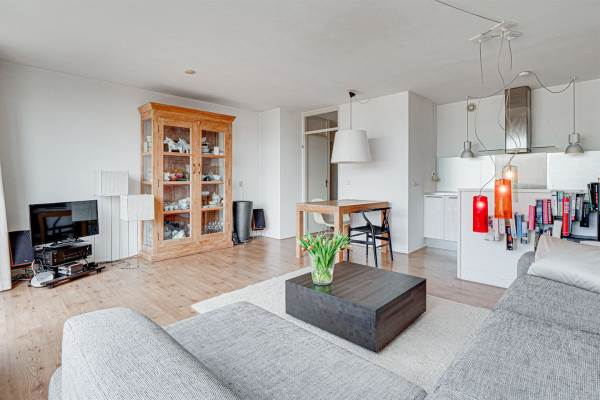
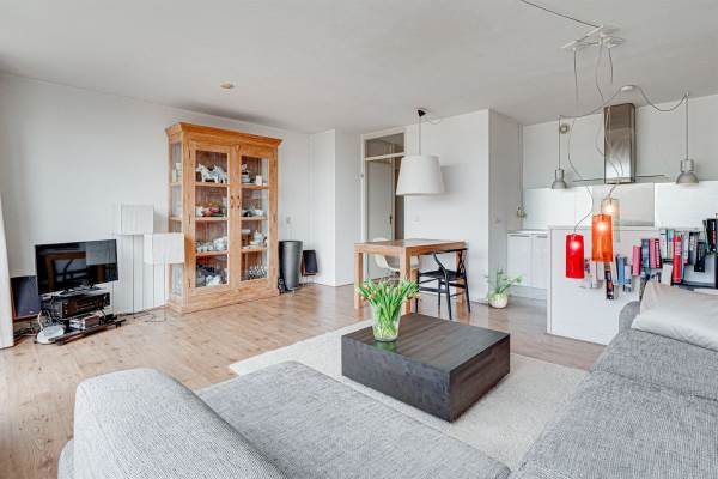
+ potted plant (504, 283)
